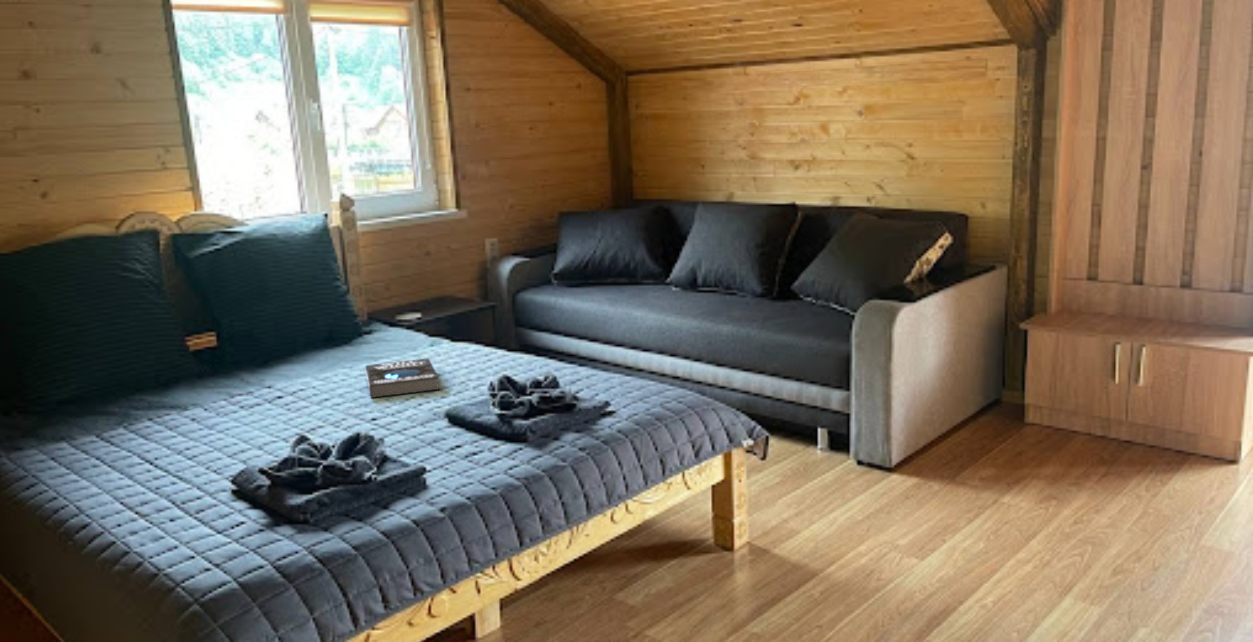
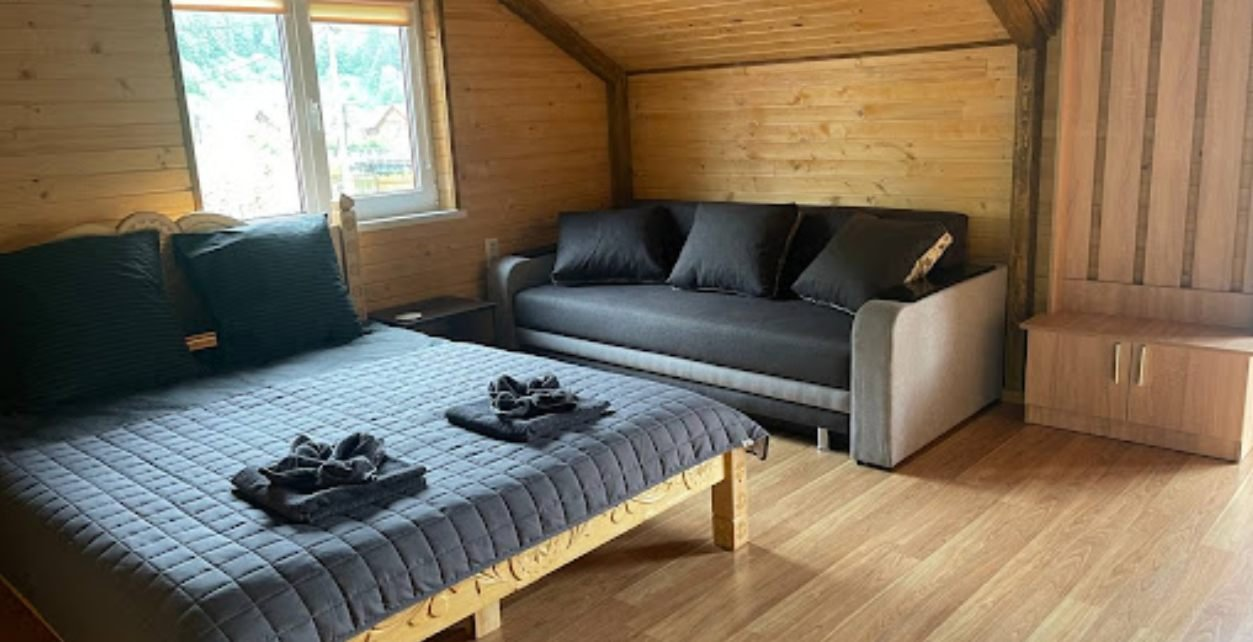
- book (401, 376)
